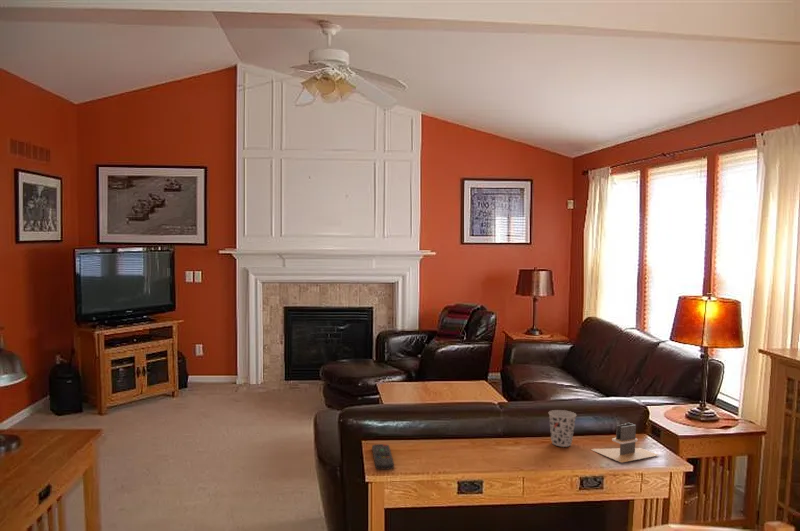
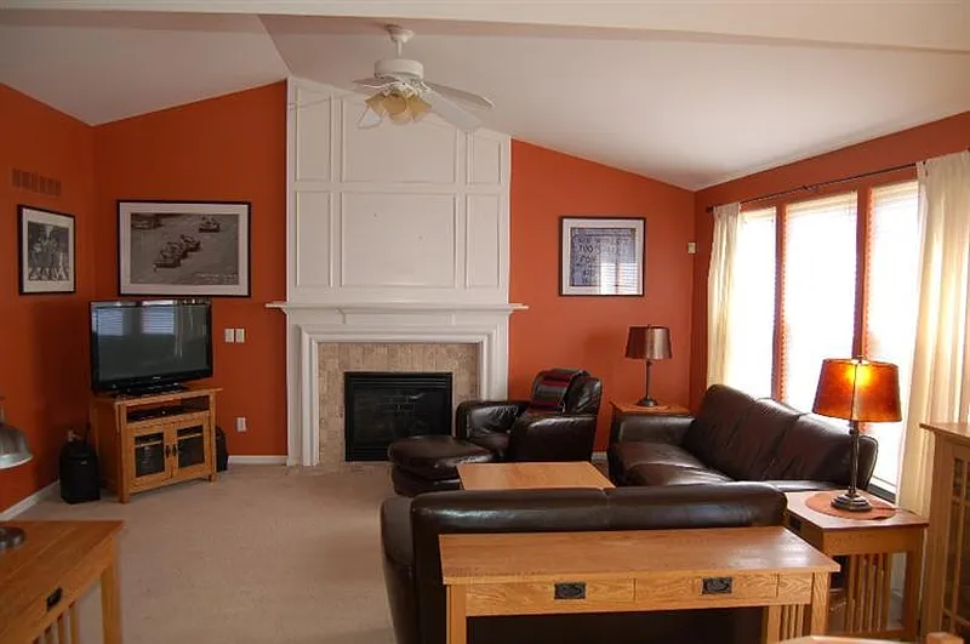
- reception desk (624, 438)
- cup (561, 428)
- remote control (382, 456)
